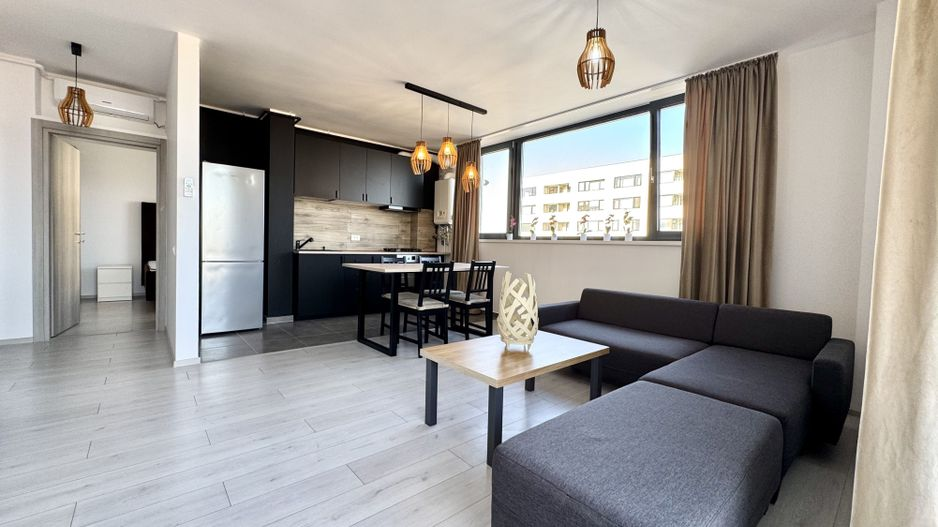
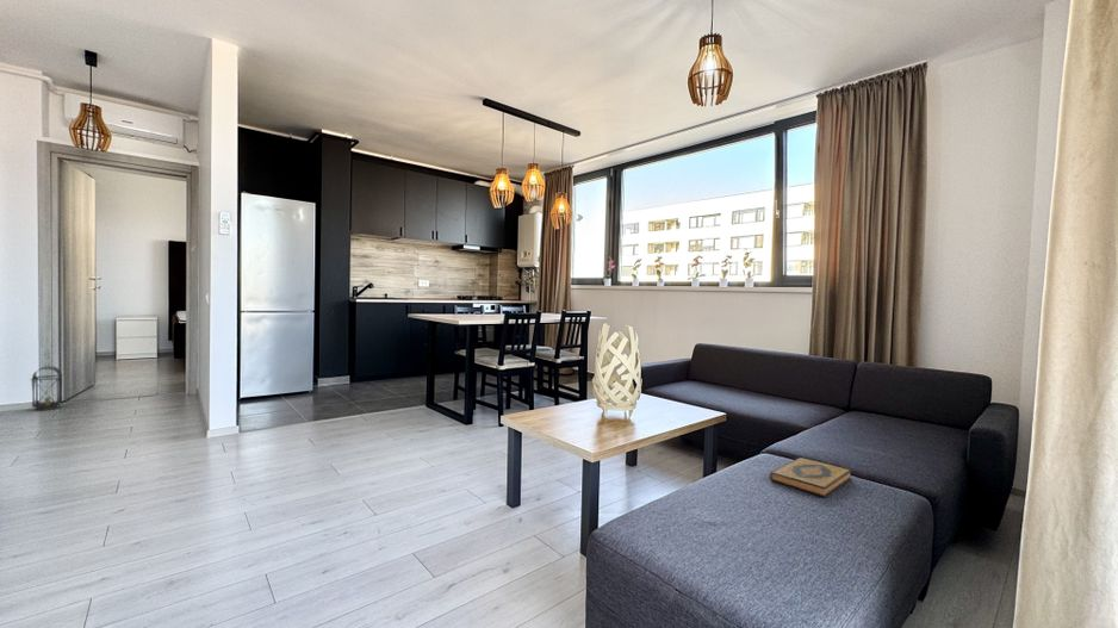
+ lantern (46, 379)
+ hardback book (810, 474)
